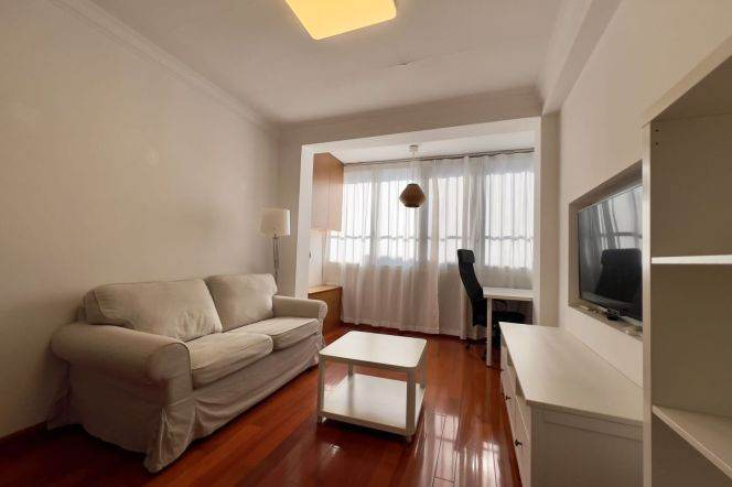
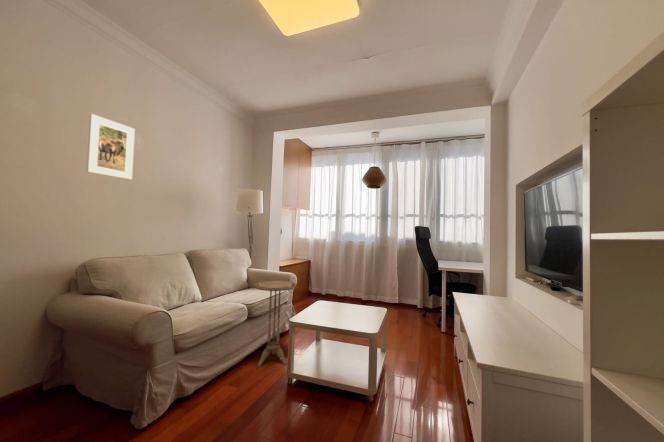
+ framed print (112, 148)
+ side table (274, 322)
